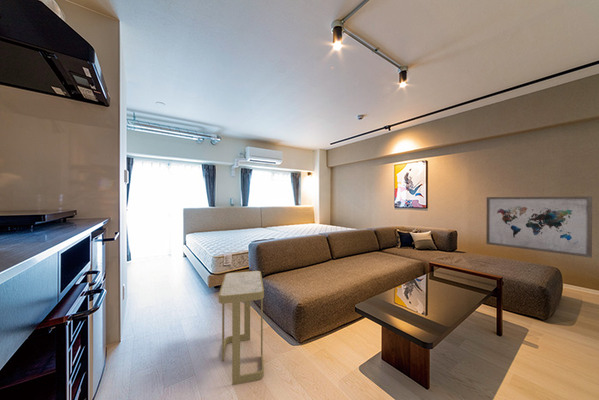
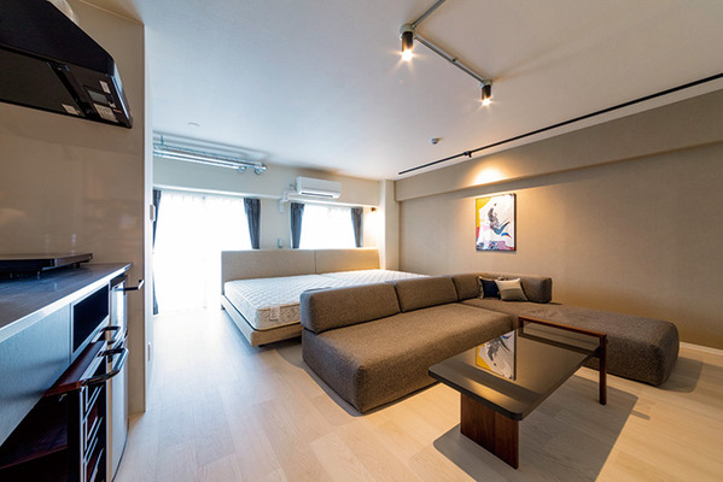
- side table (244, 320)
- wall art (532, 223)
